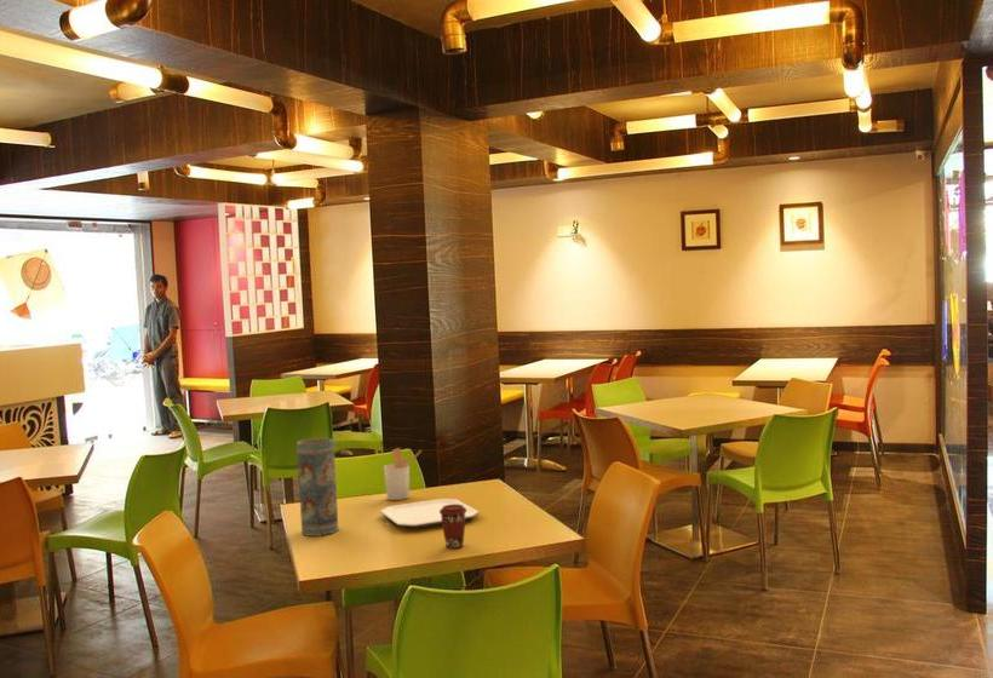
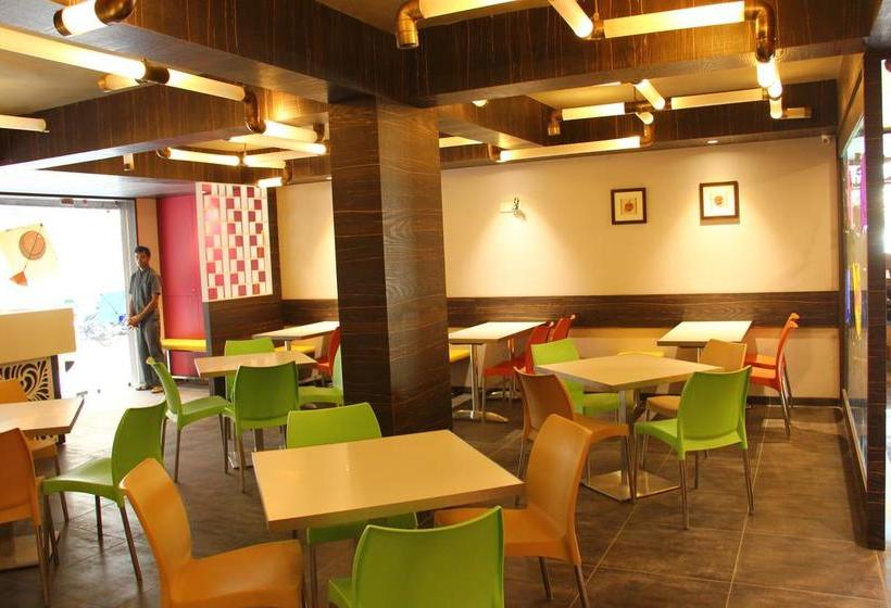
- plate (429, 513)
- coffee cup (453, 525)
- utensil holder (403, 473)
- vase (317, 485)
